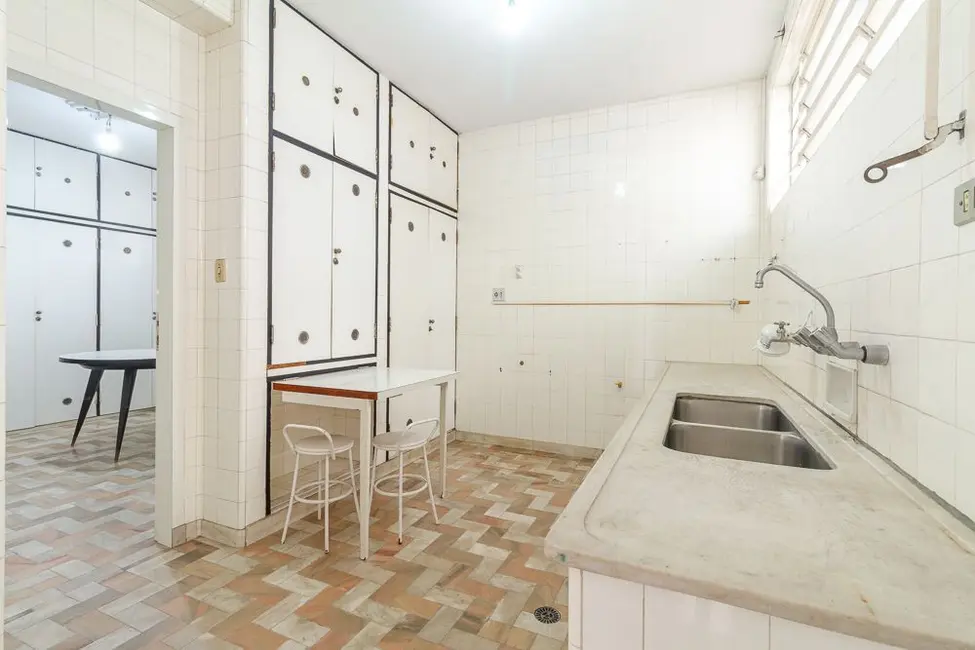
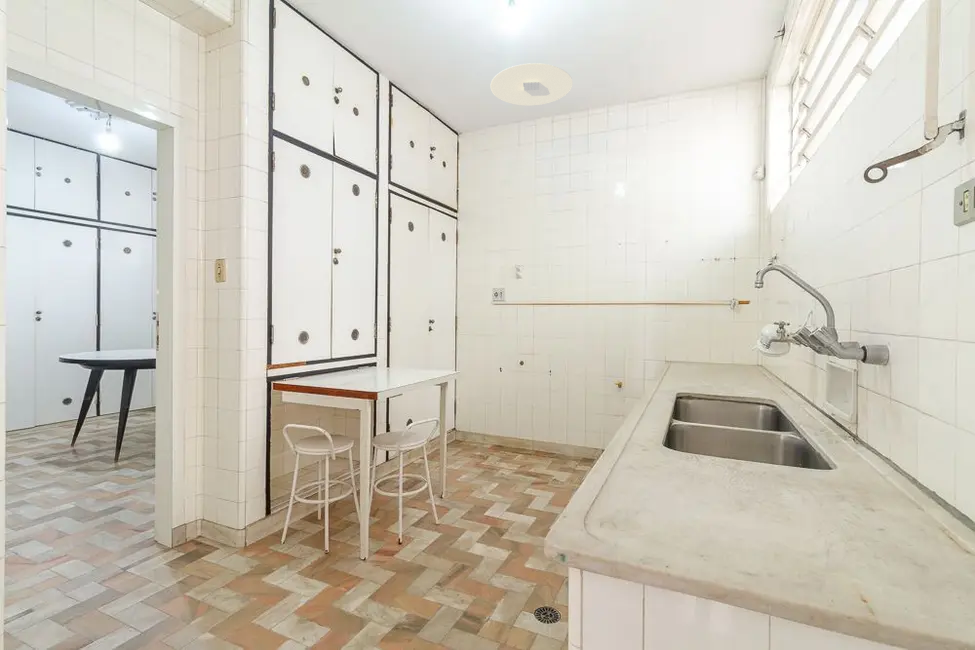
+ ceiling light (531, 82)
